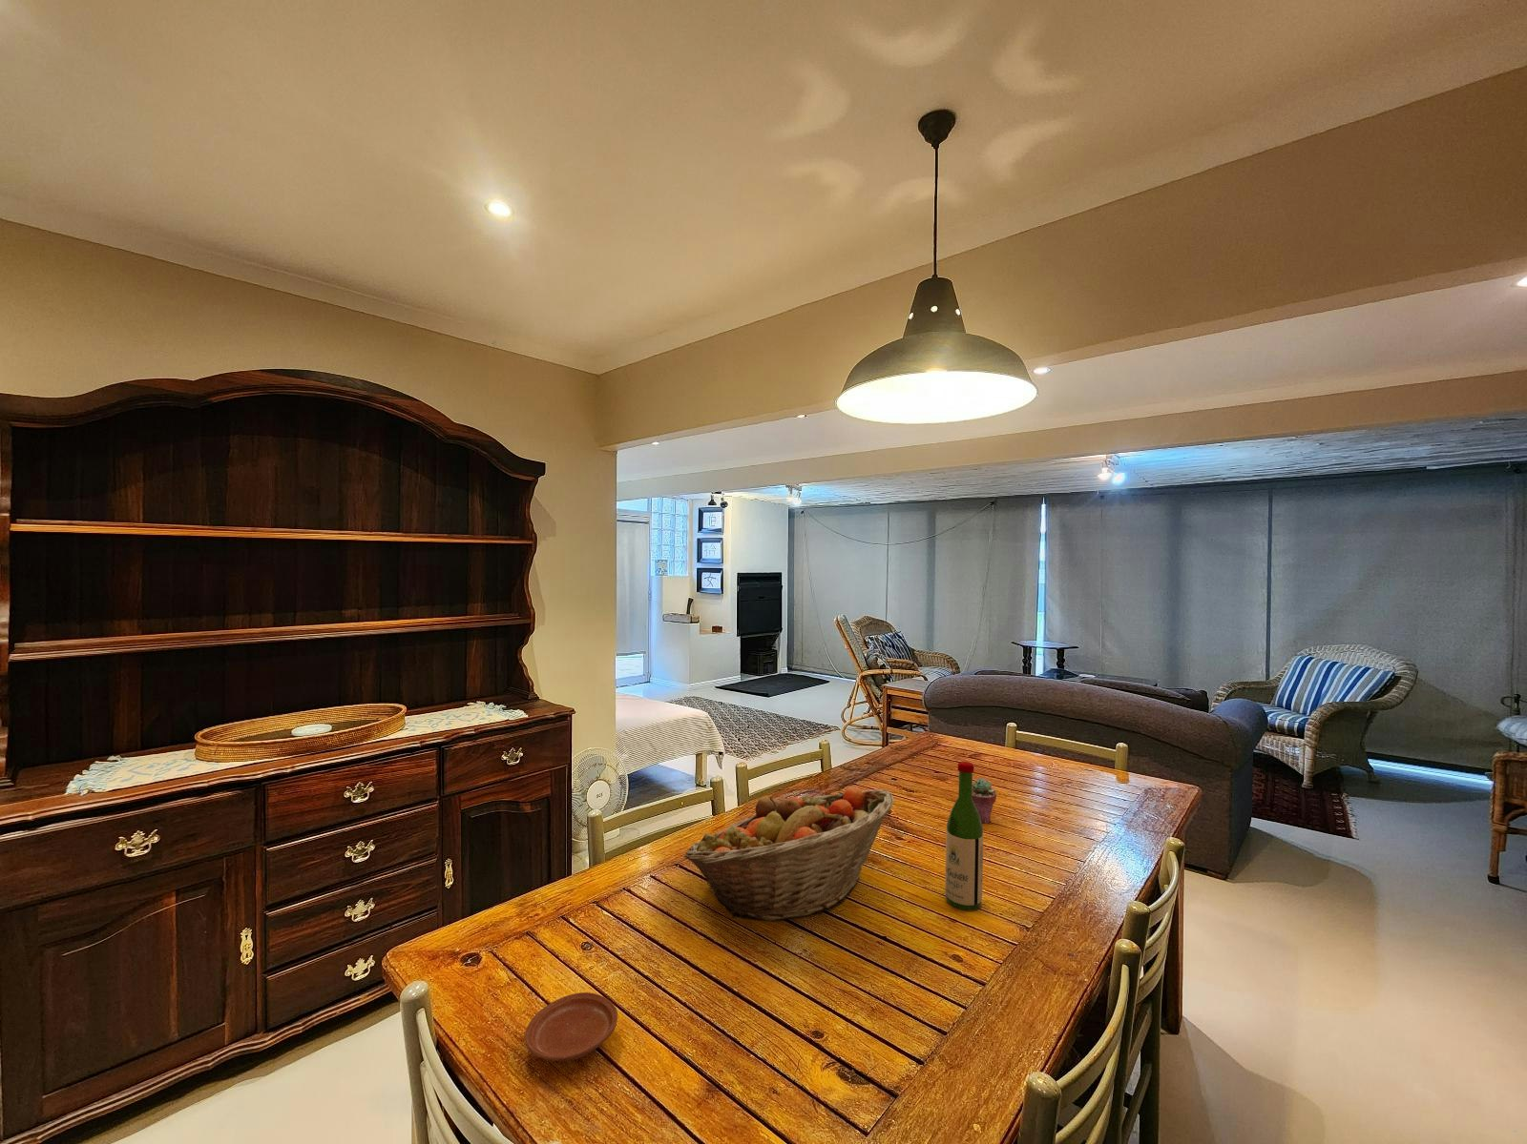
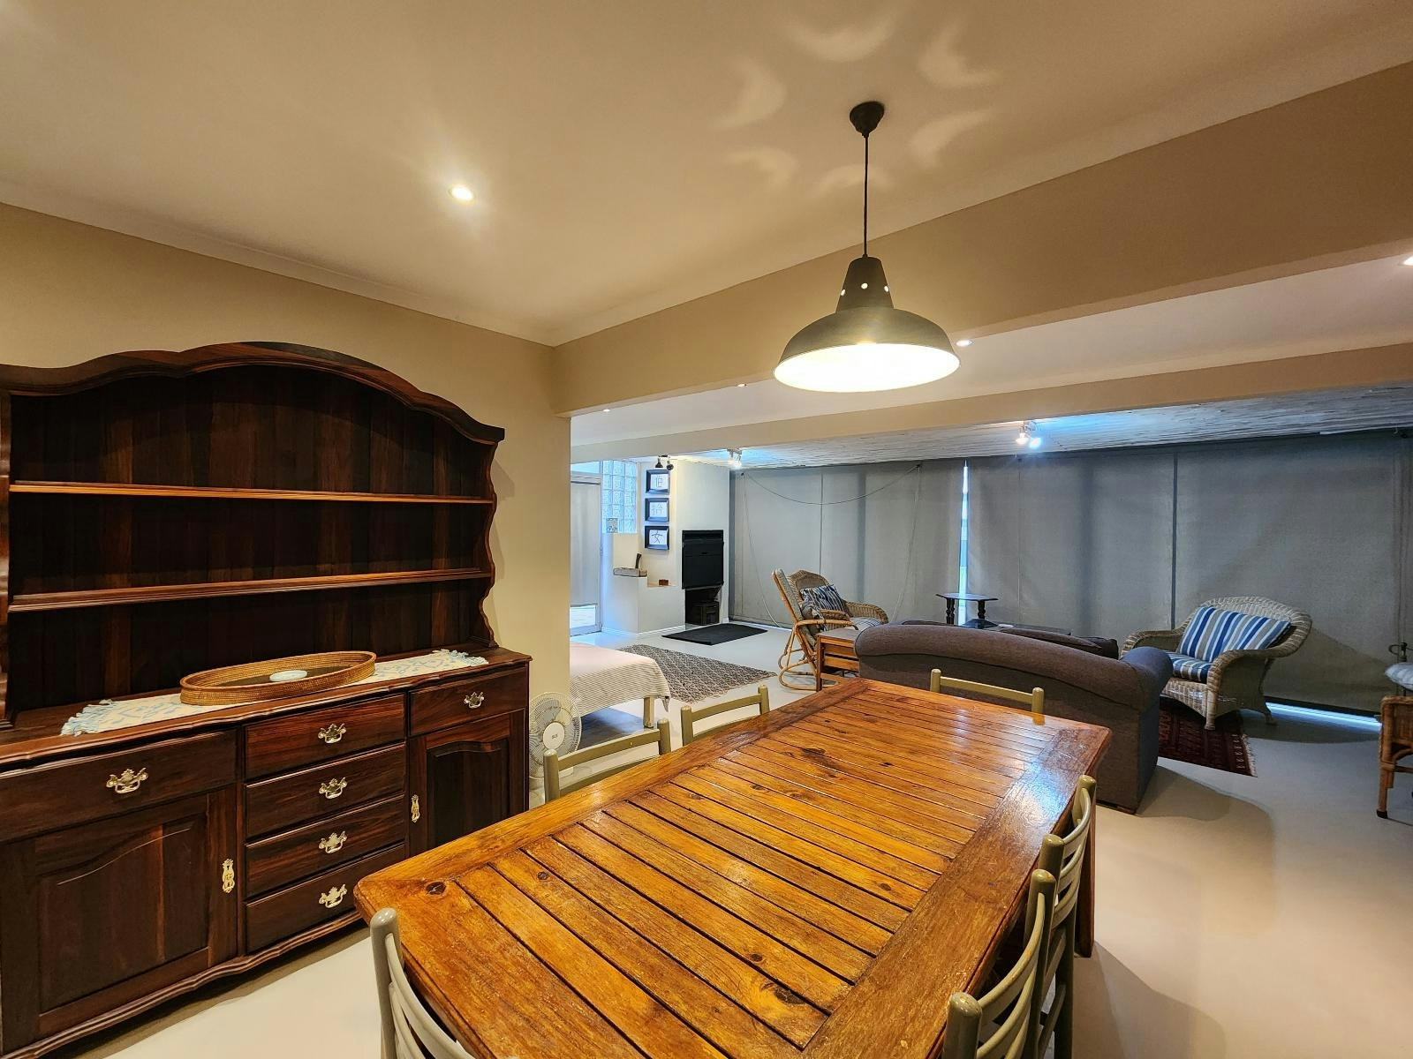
- potted succulent (979, 798)
- plate (571, 1031)
- wine bottle (964, 833)
- fruit basket (794, 840)
